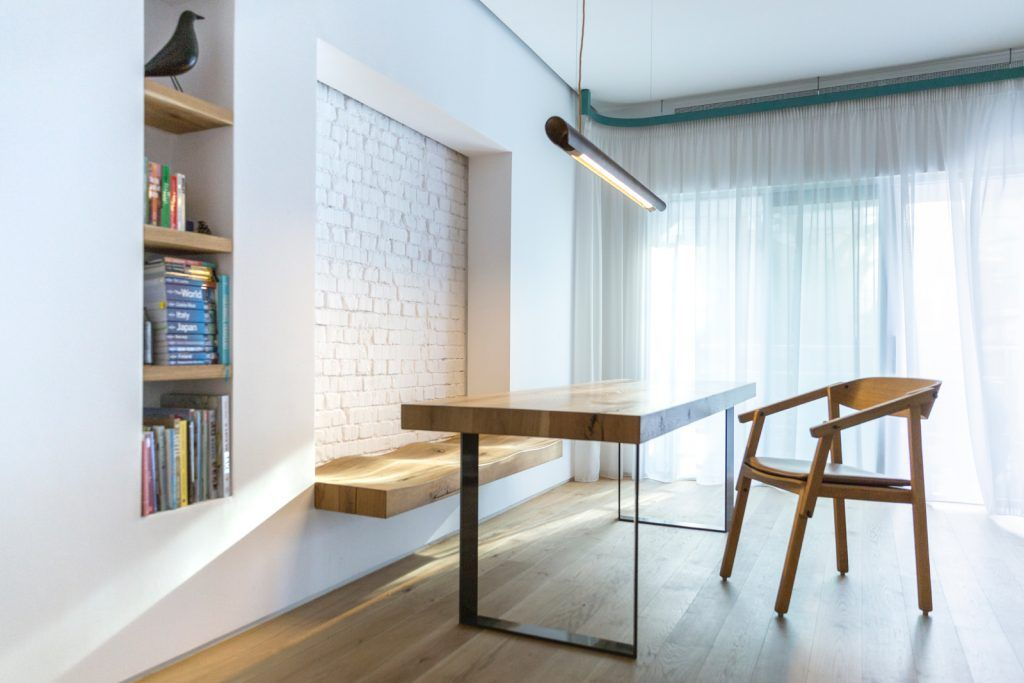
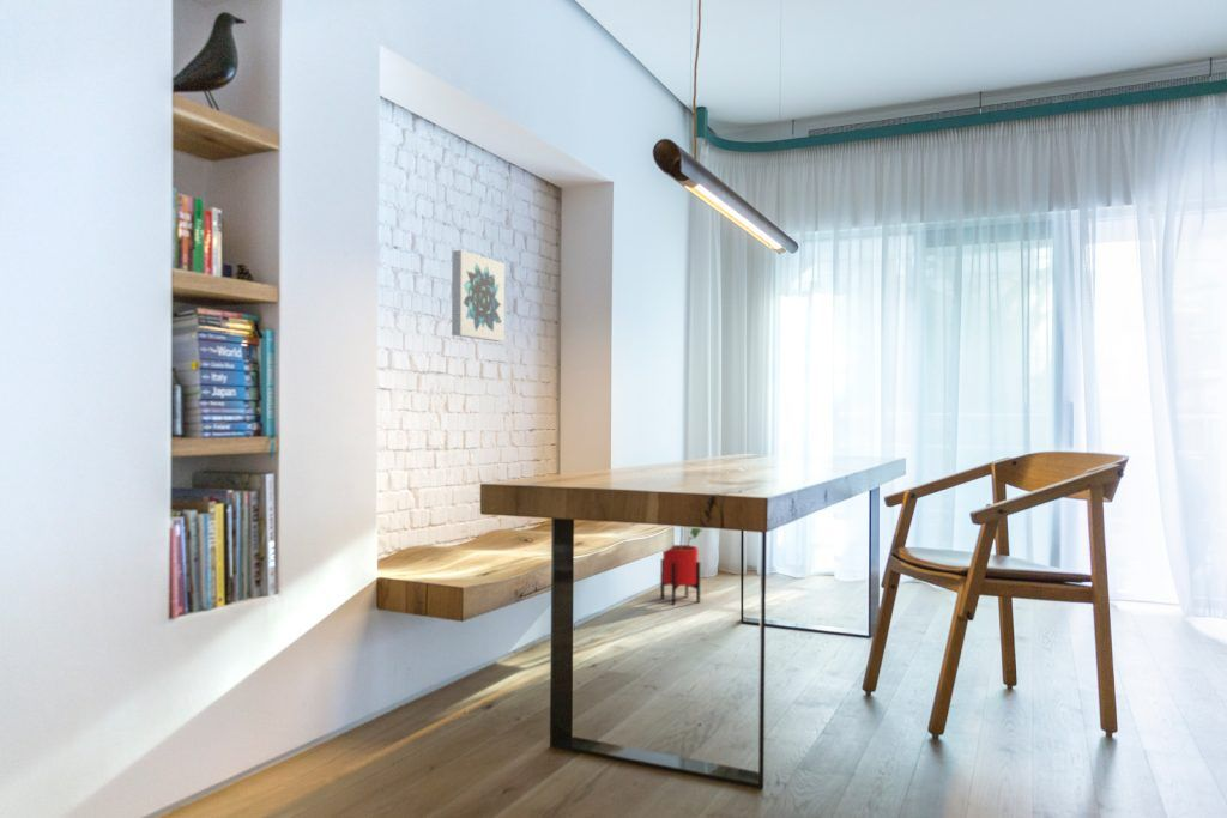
+ wall art (478, 297)
+ house plant (681, 540)
